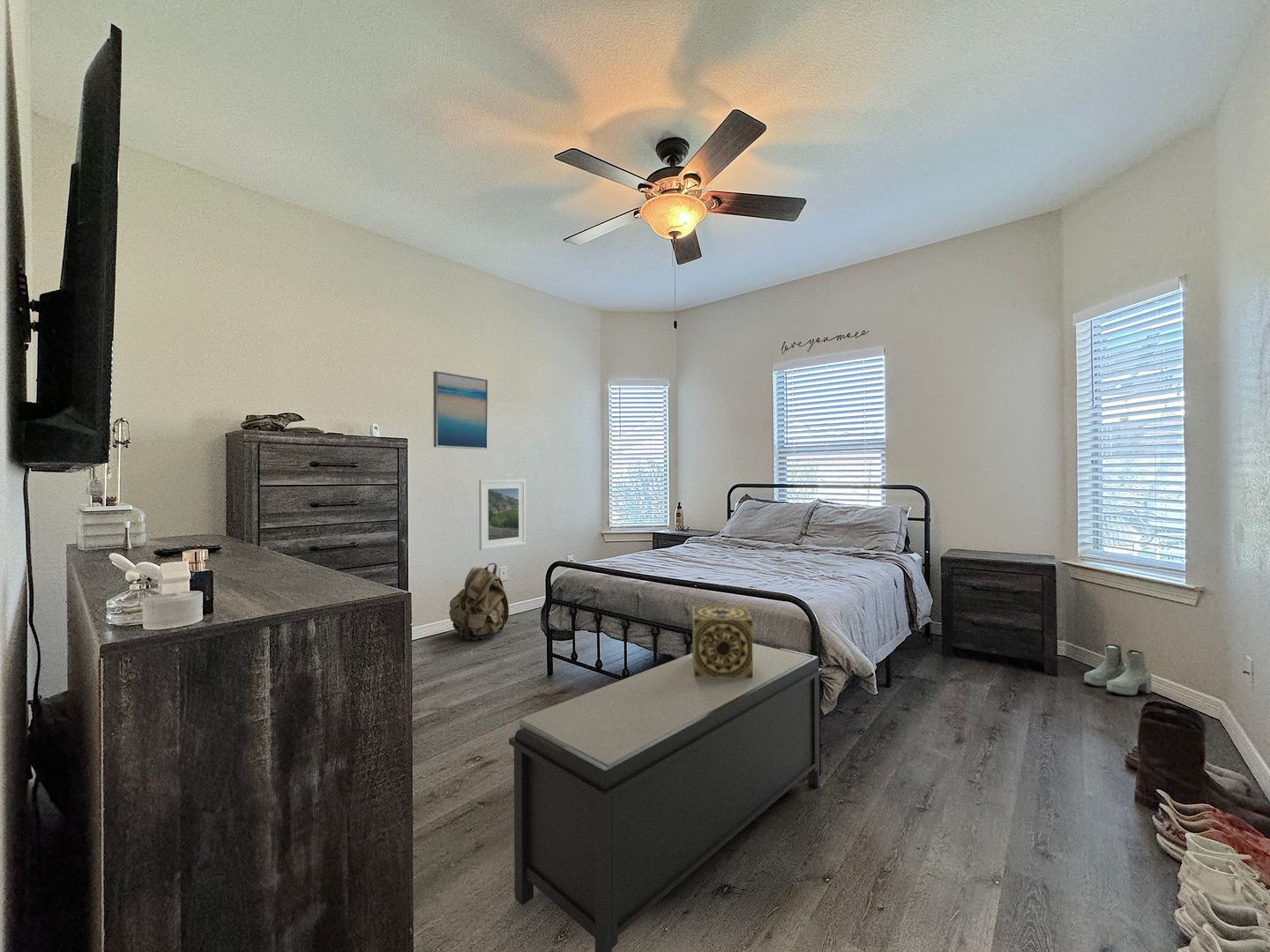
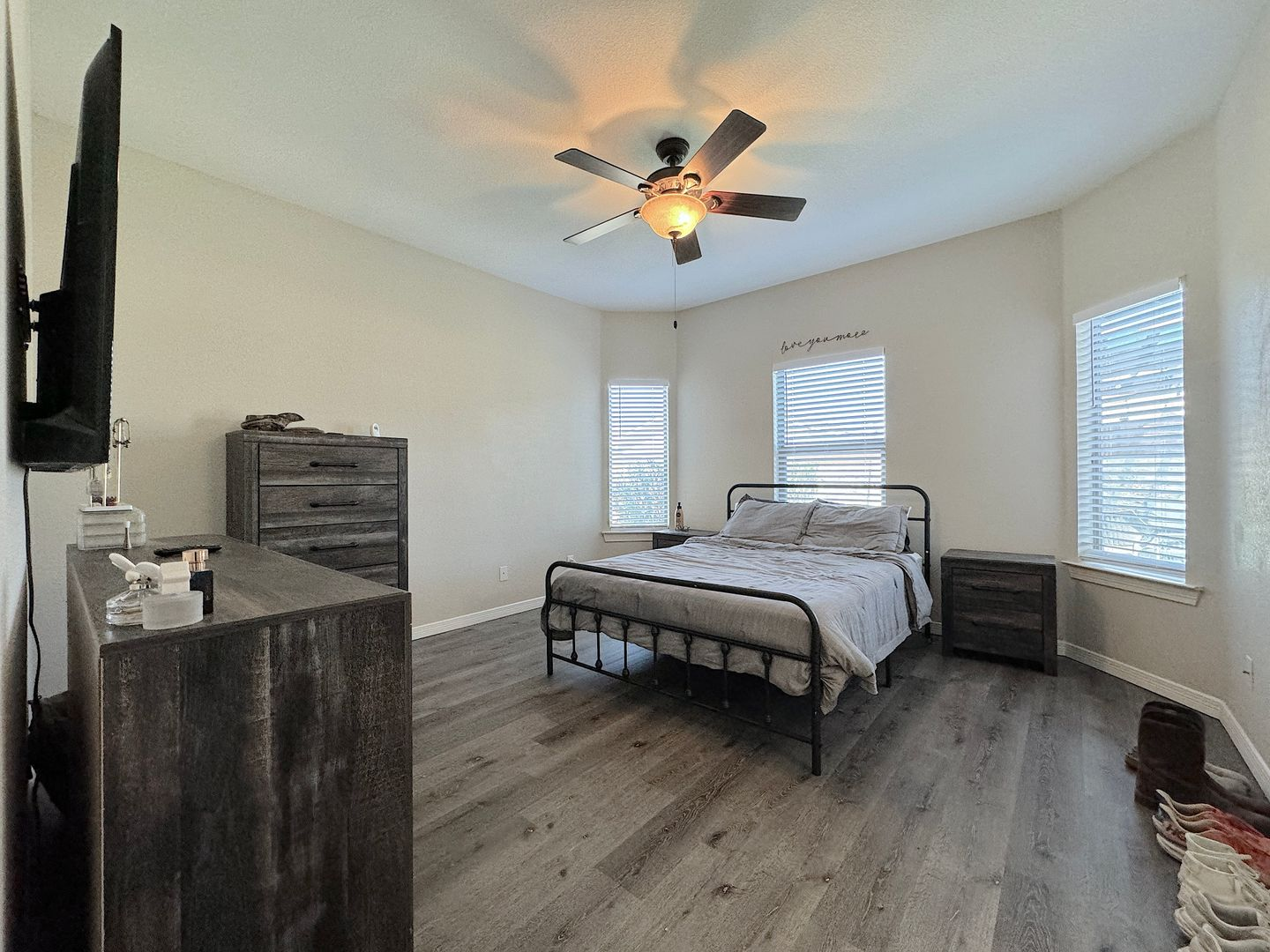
- backpack (478, 599)
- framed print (503, 513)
- boots (1117, 668)
- bench (689, 759)
- decorative box (721, 639)
- wall art (461, 412)
